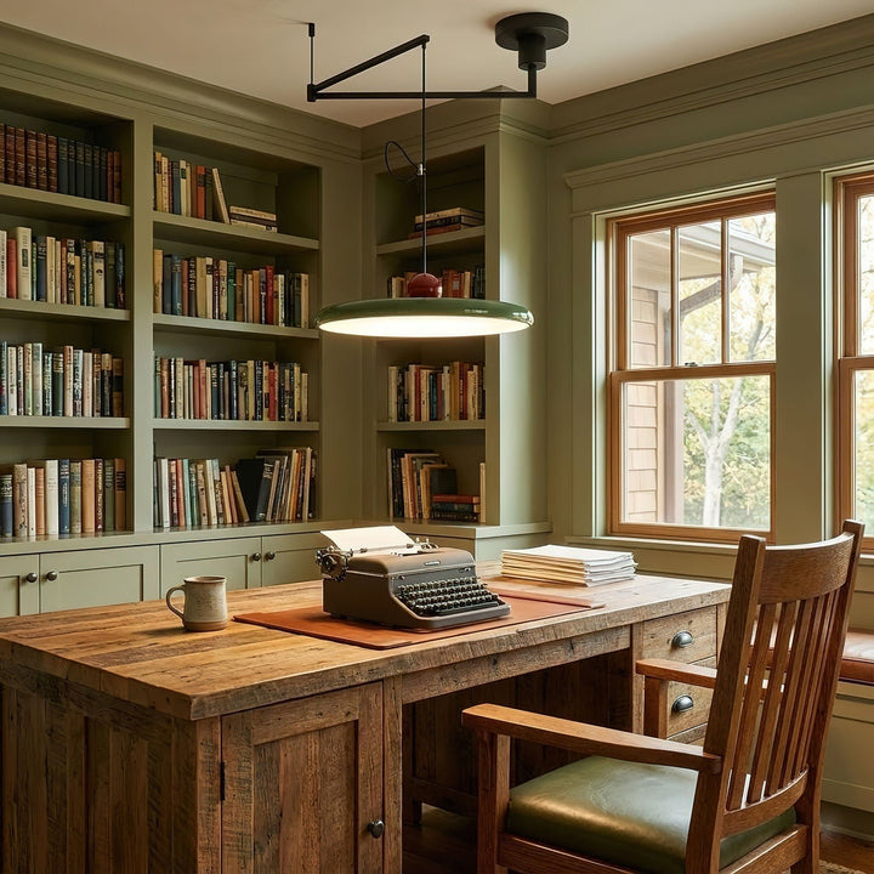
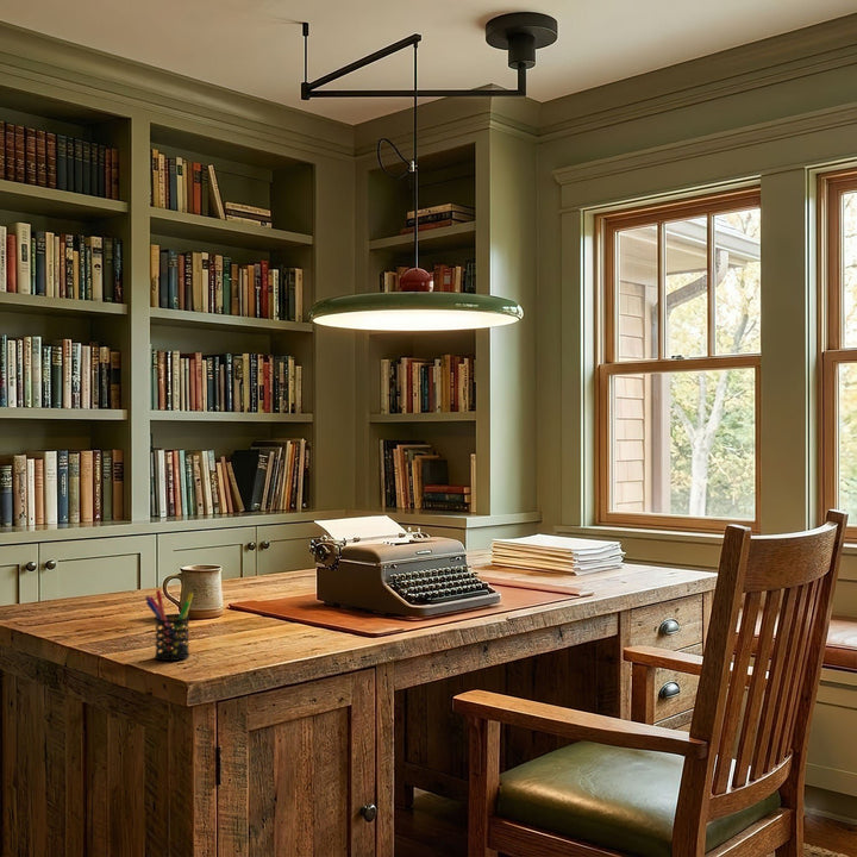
+ pen holder (173, 623)
